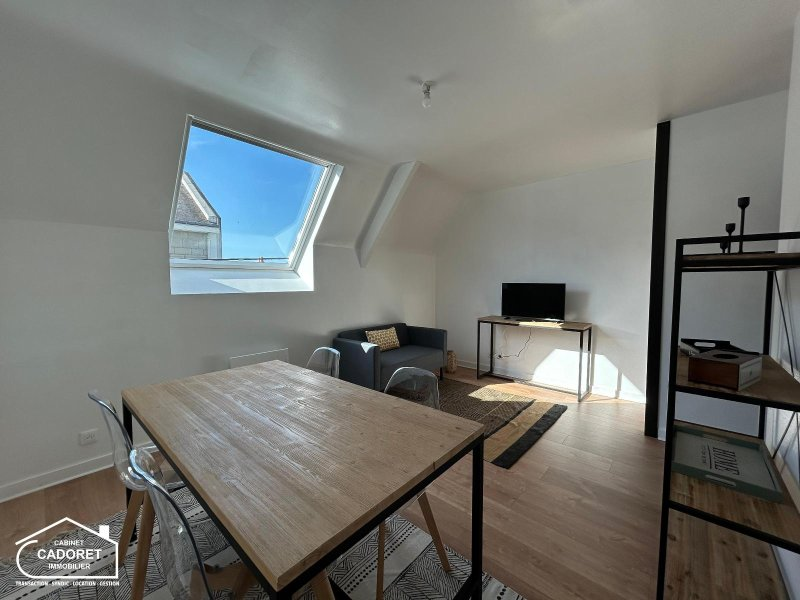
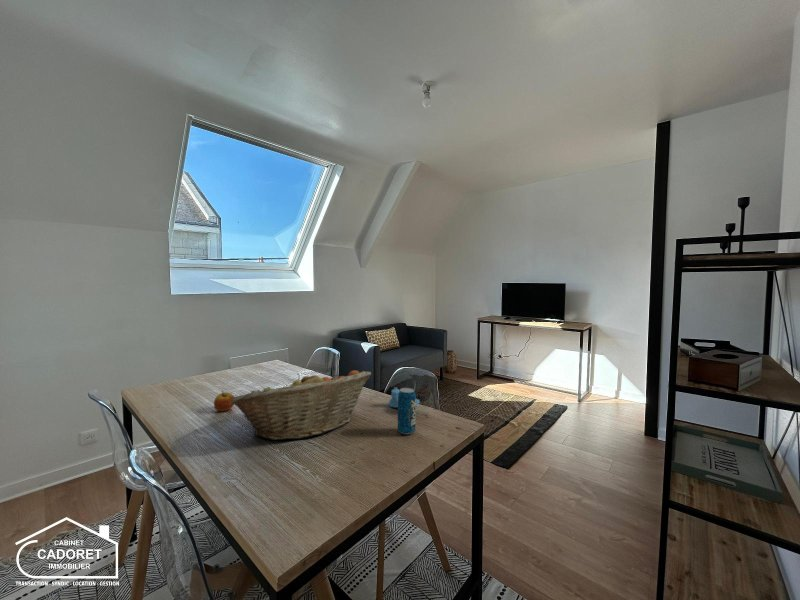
+ beverage can (406, 410)
+ salt and pepper shaker set (397, 399)
+ apple (224, 400)
+ fruit basket (306, 396)
